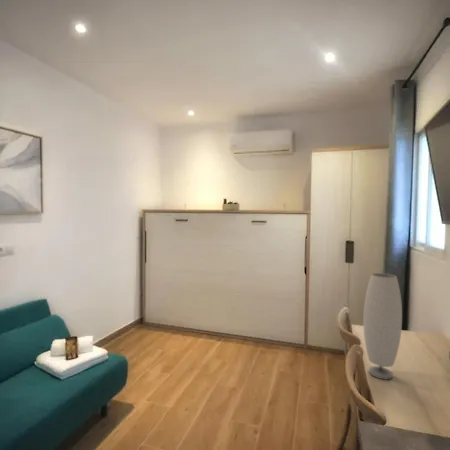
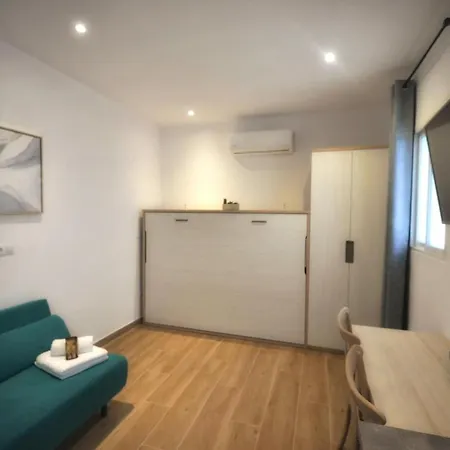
- vase (382, 324)
